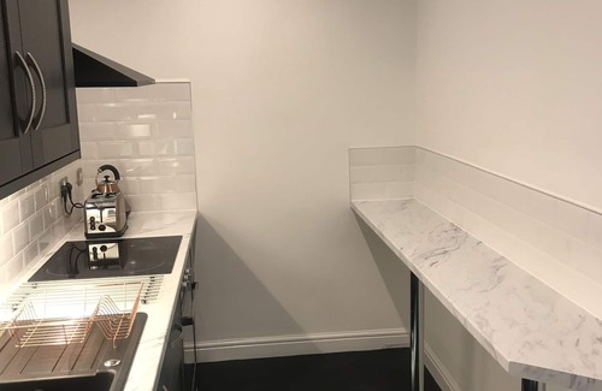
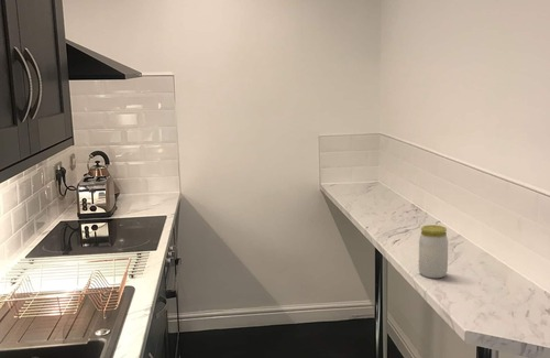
+ jar (432, 251)
